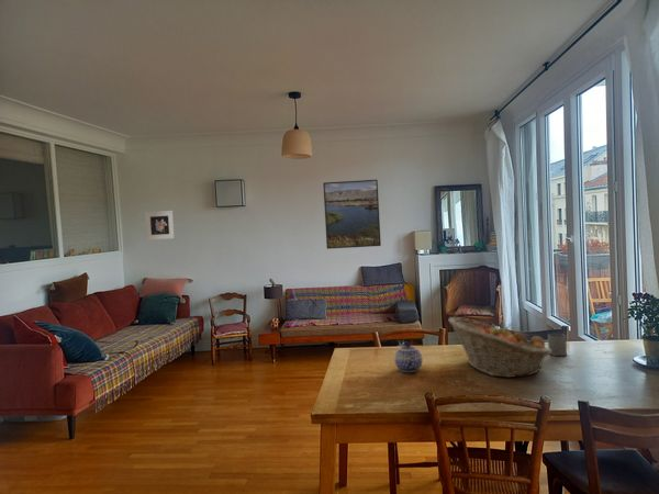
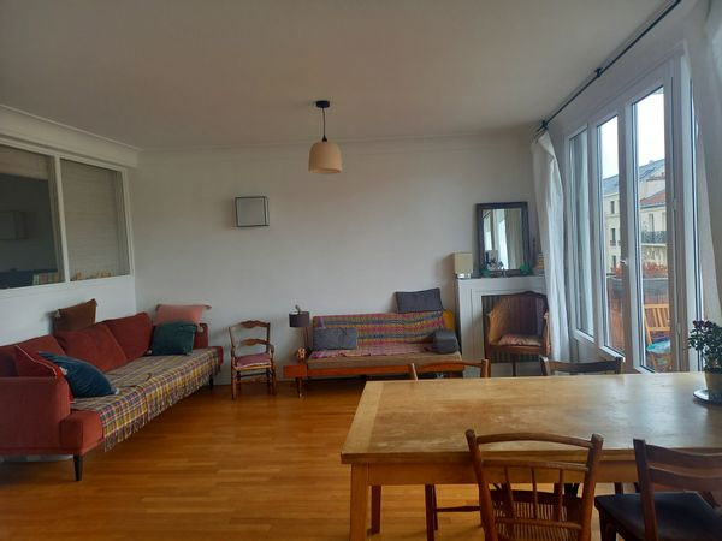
- teapot (407, 356)
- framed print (159, 225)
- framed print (351, 214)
- fruit basket (496, 343)
- mug (555, 343)
